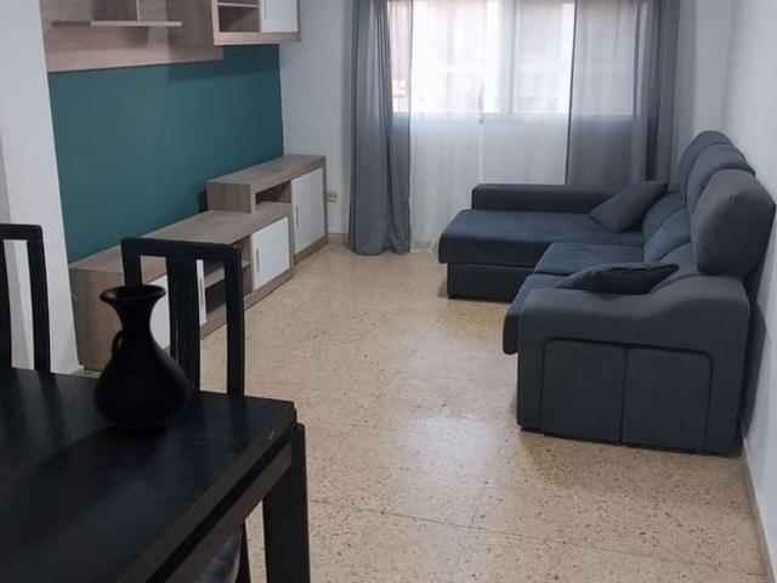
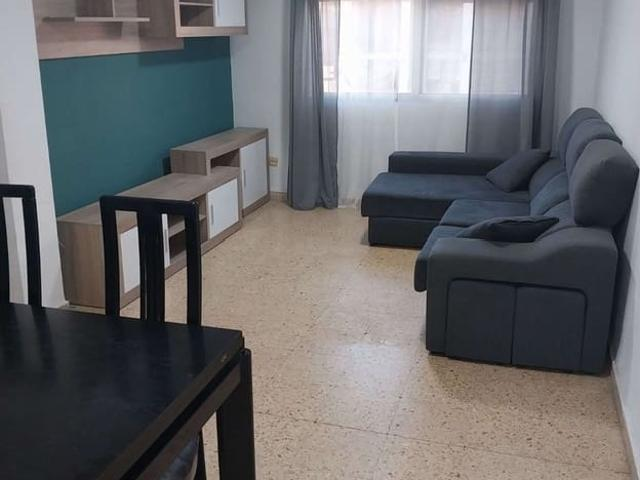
- vase (138, 358)
